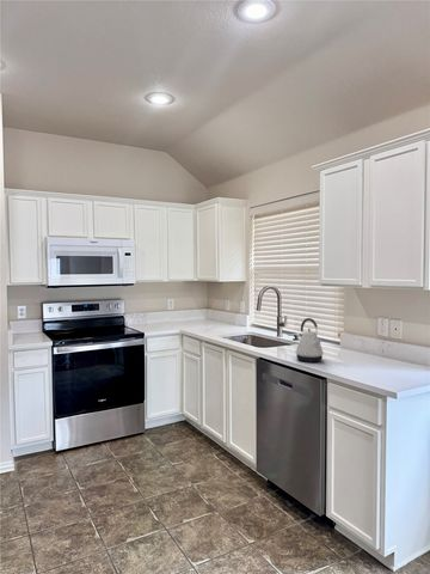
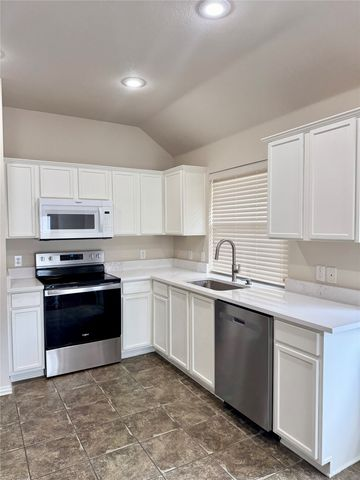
- kettle (309, 338)
